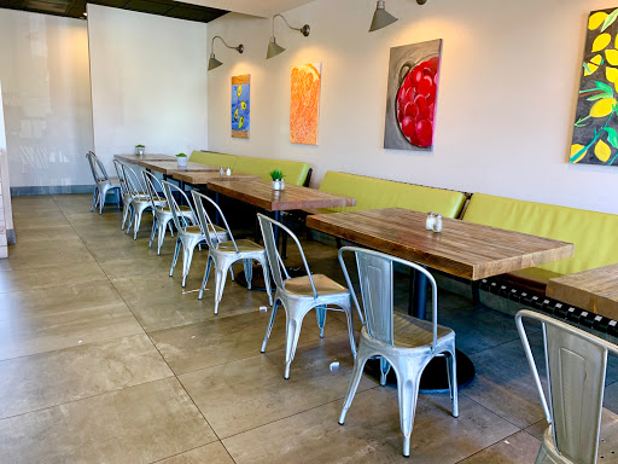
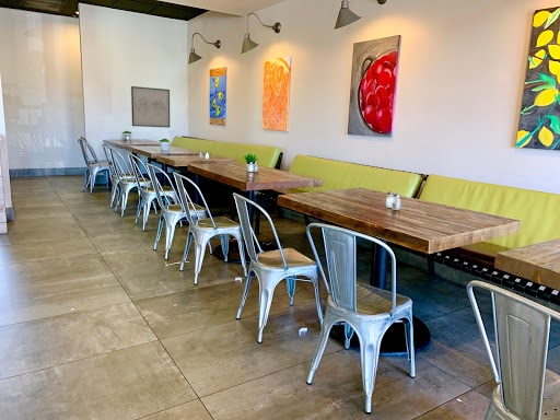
+ wall art (151, 107)
